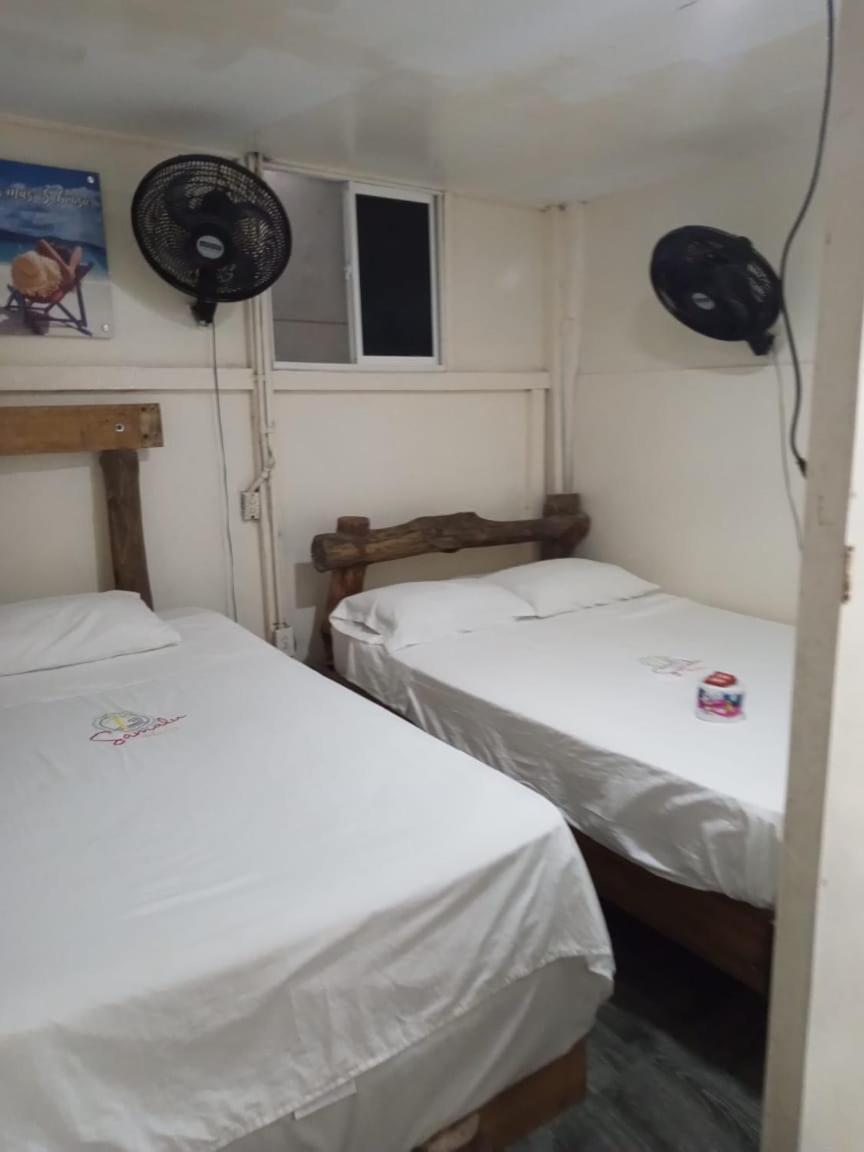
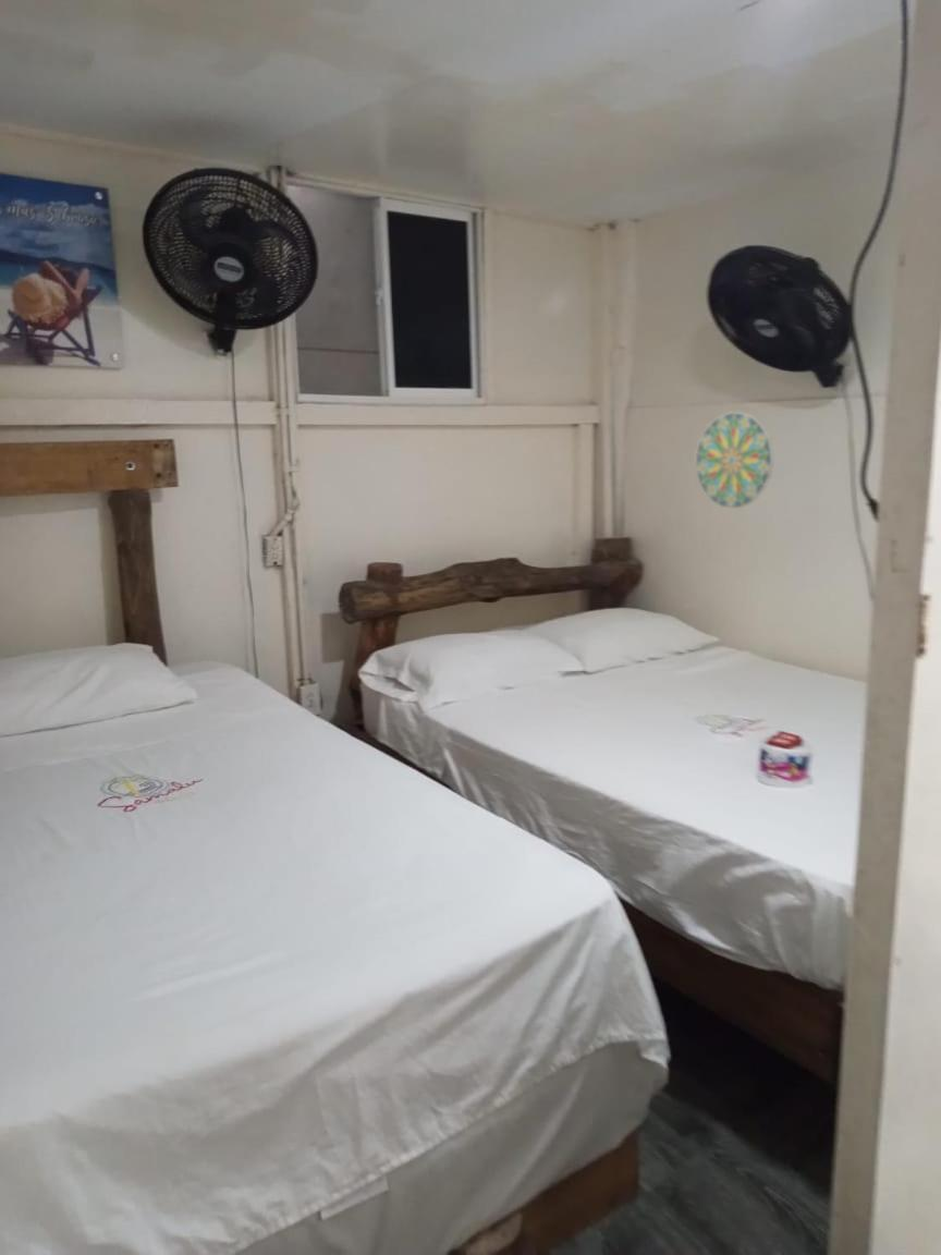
+ decorative plate (732, 461)
